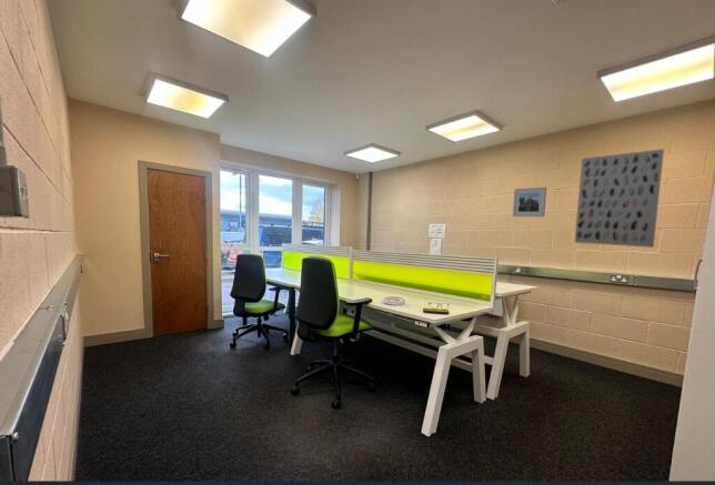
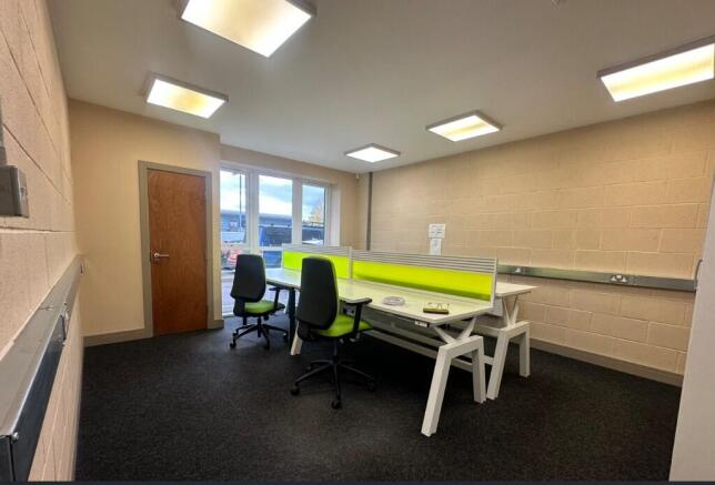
- wall art (615, 200)
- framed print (528, 202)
